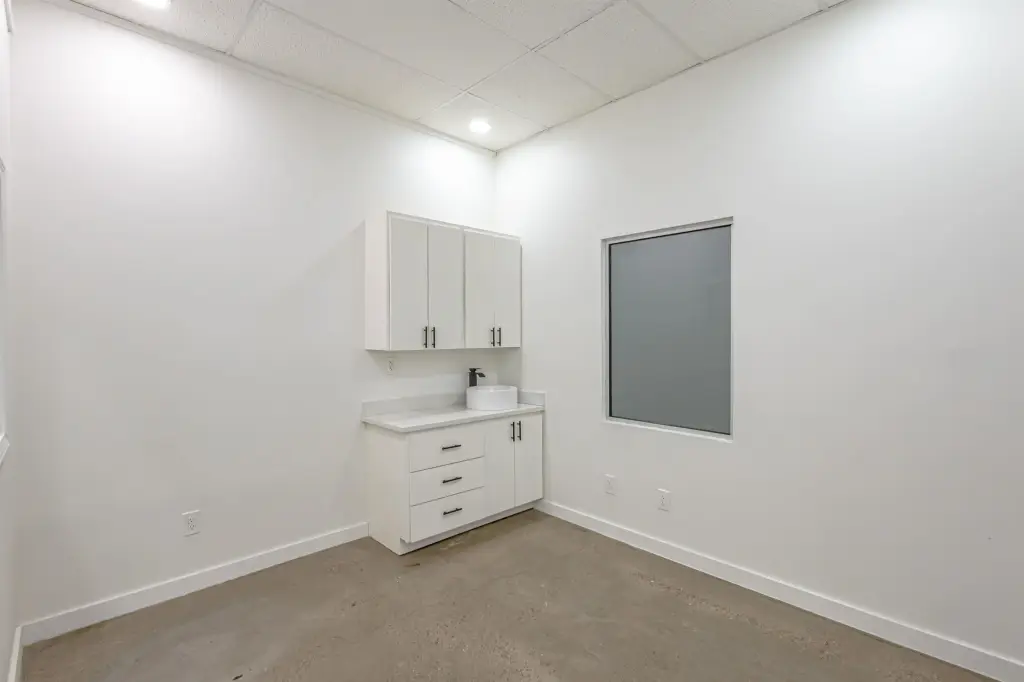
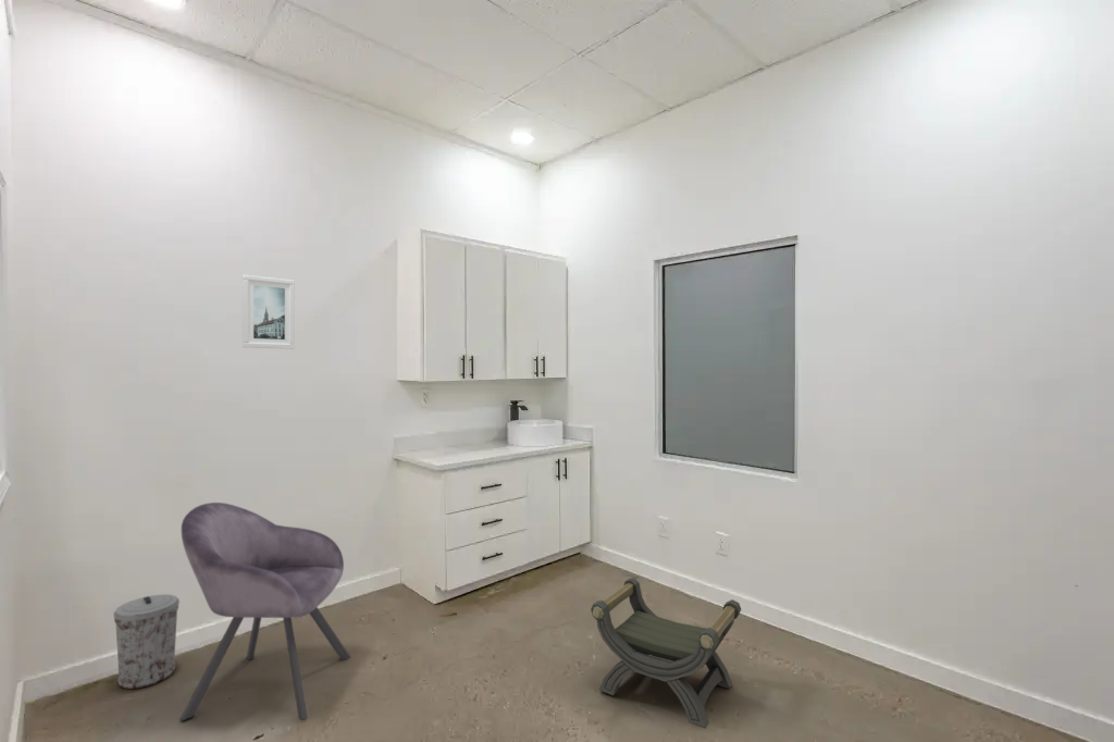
+ chair (263, 594)
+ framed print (269, 312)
+ trash can (147, 636)
+ stool (666, 645)
